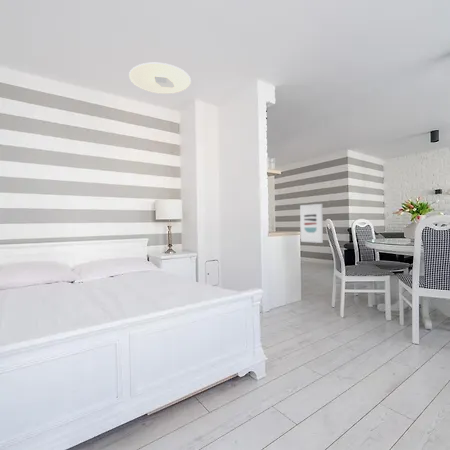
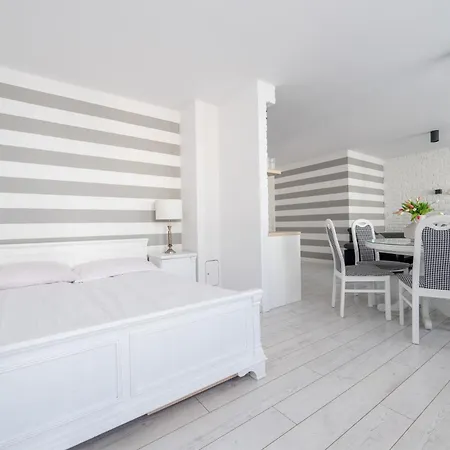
- ceiling light (160, 76)
- wall art (311, 223)
